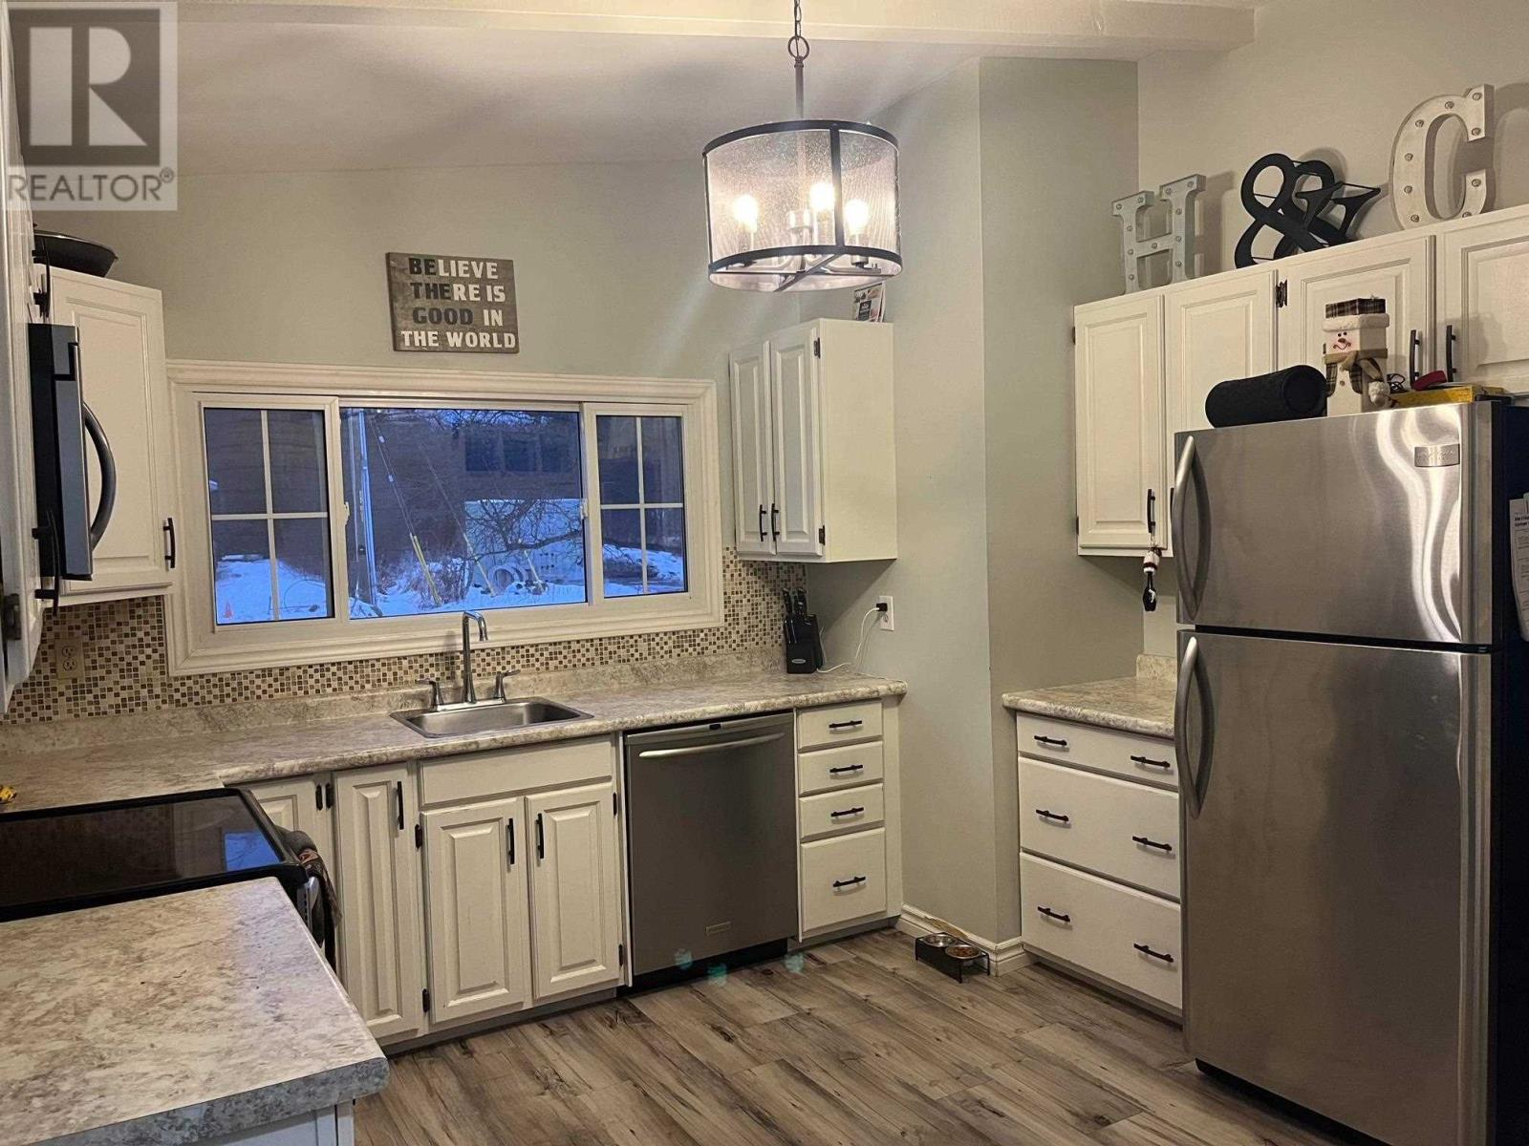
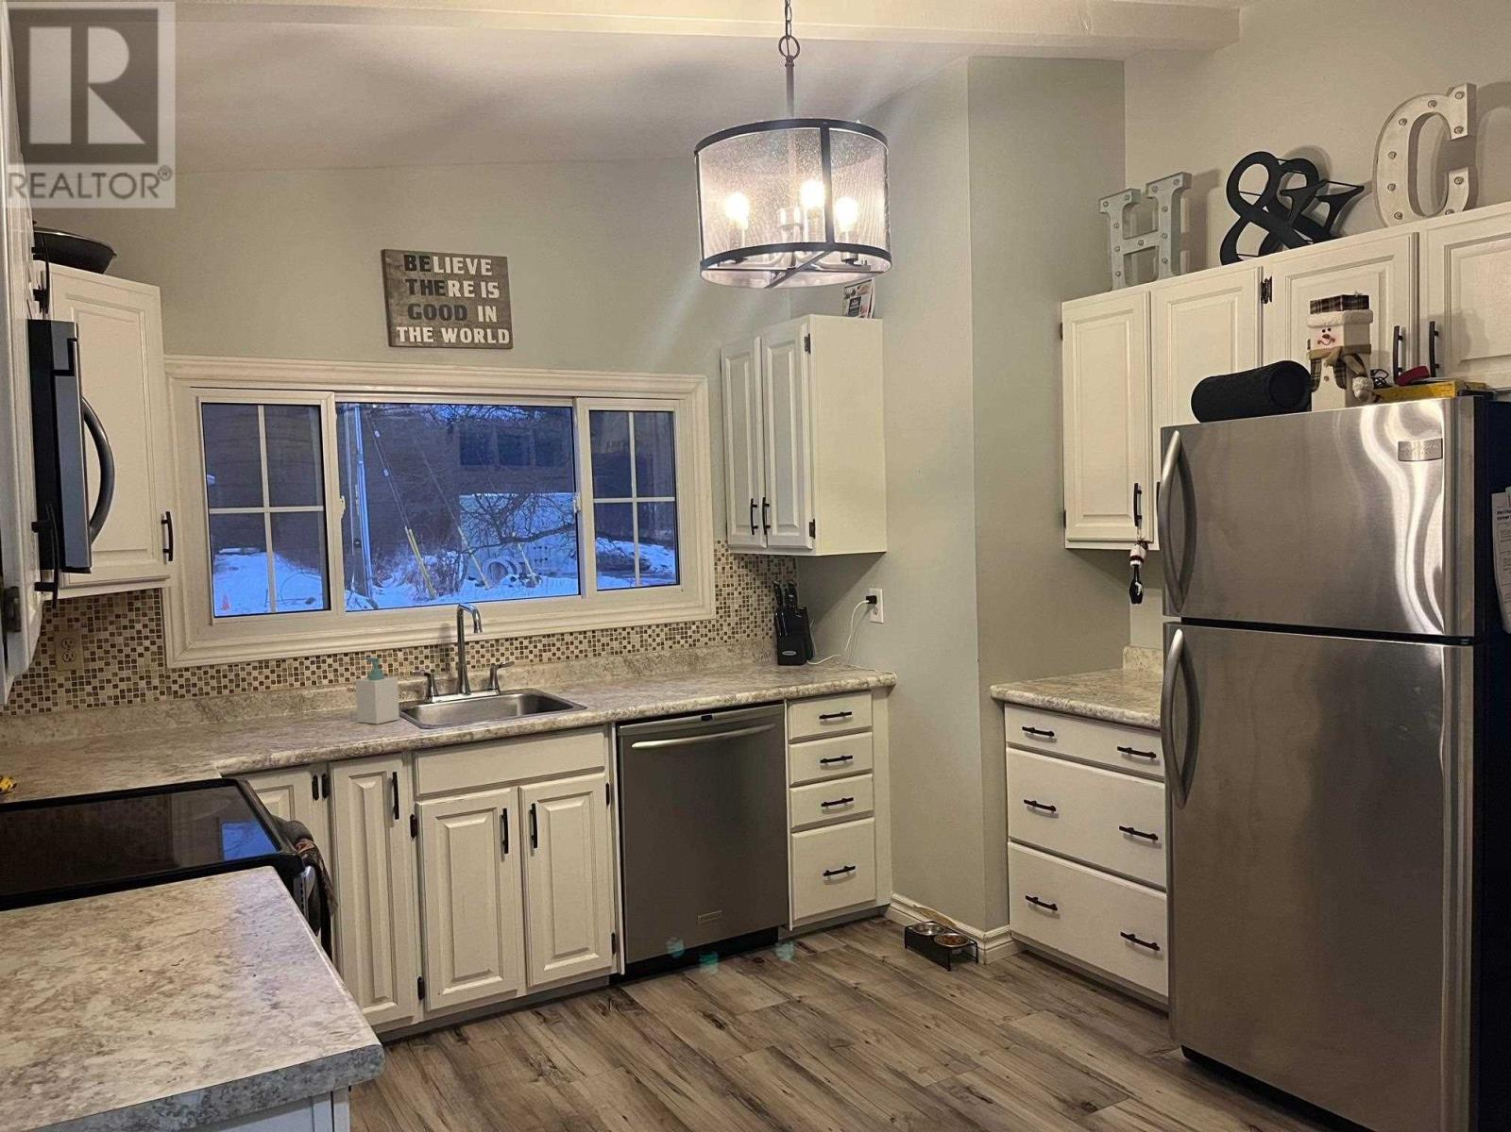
+ soap bottle (377, 688)
